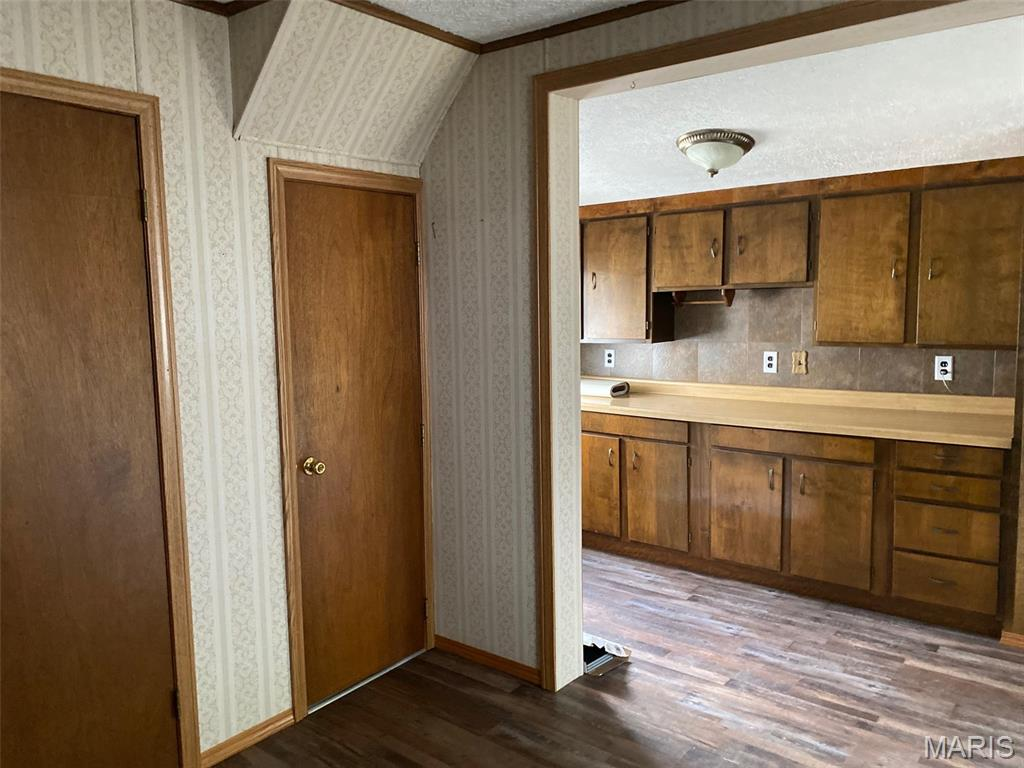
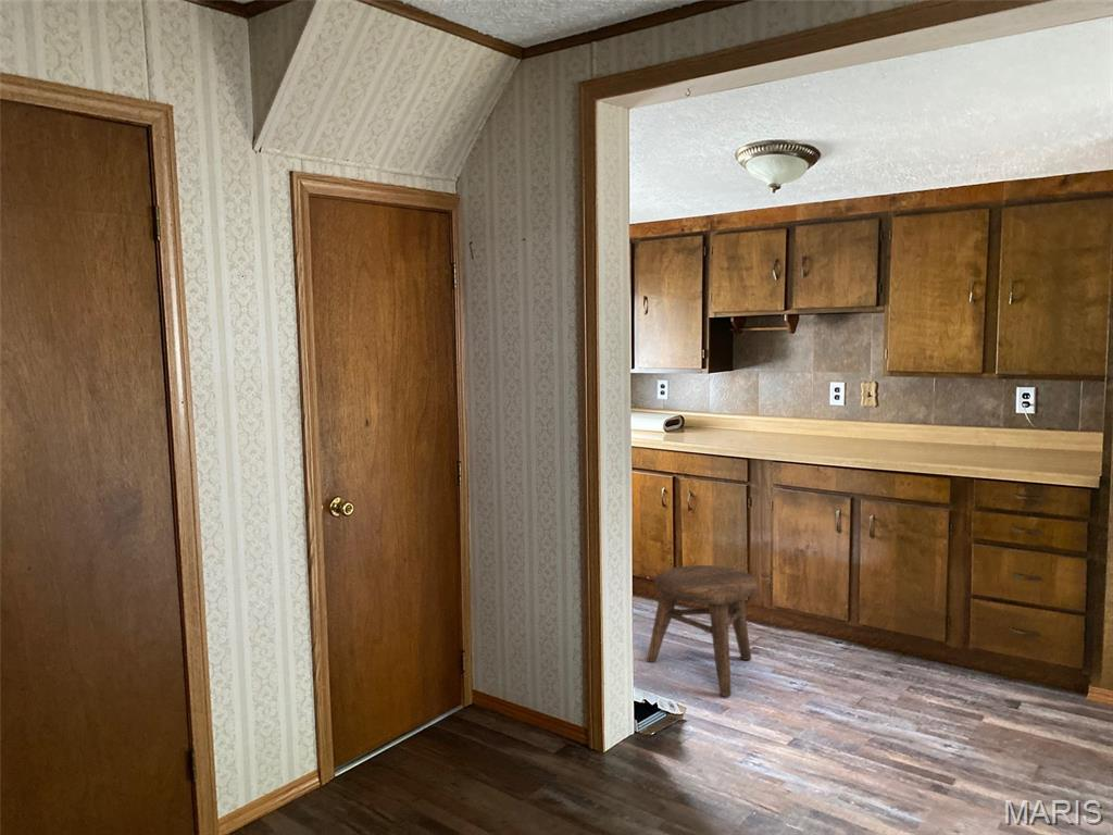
+ stool (711, 623)
